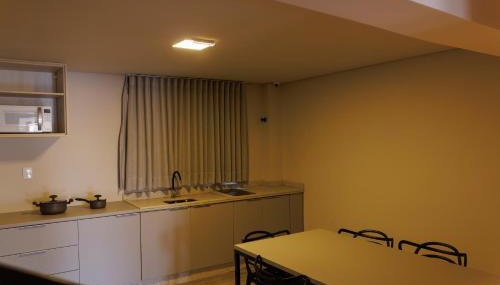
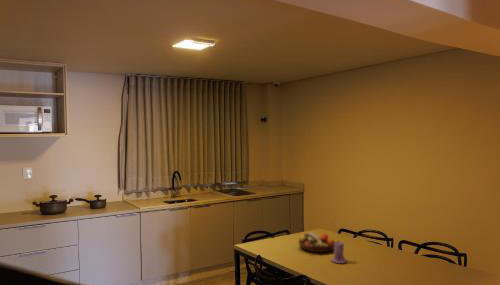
+ candle (339, 250)
+ fruit bowl (317, 240)
